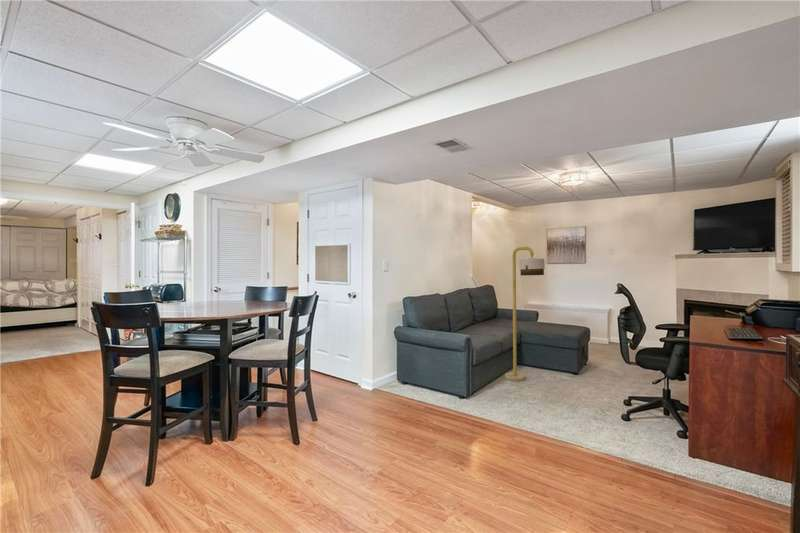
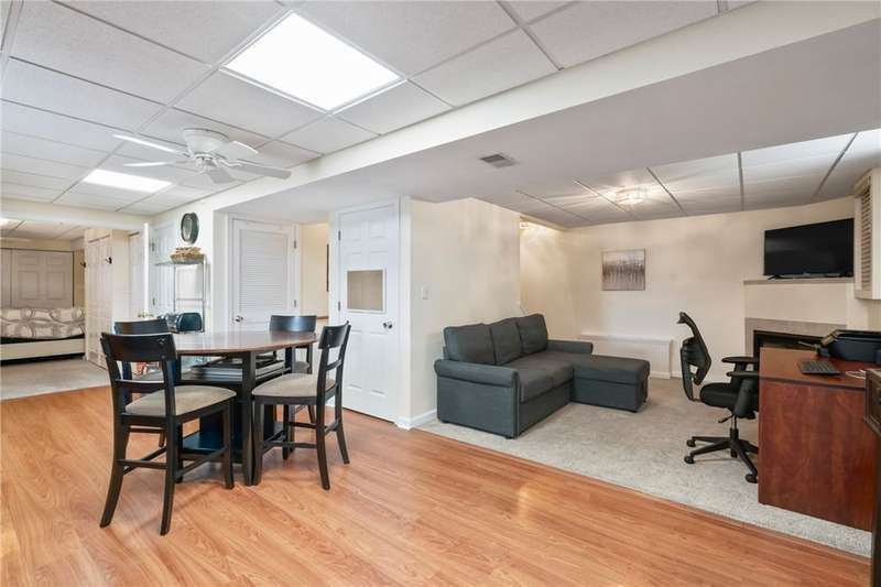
- floor lamp (515, 313)
